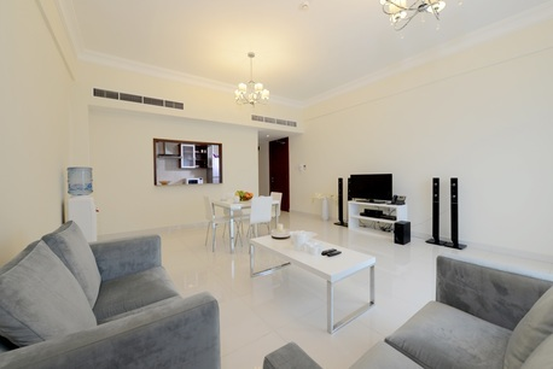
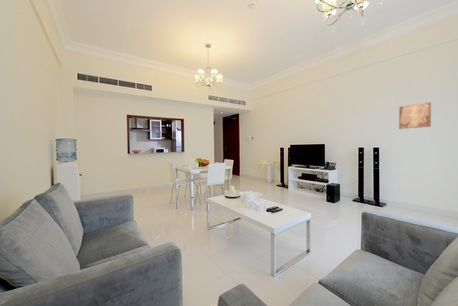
+ wall art (414, 116)
